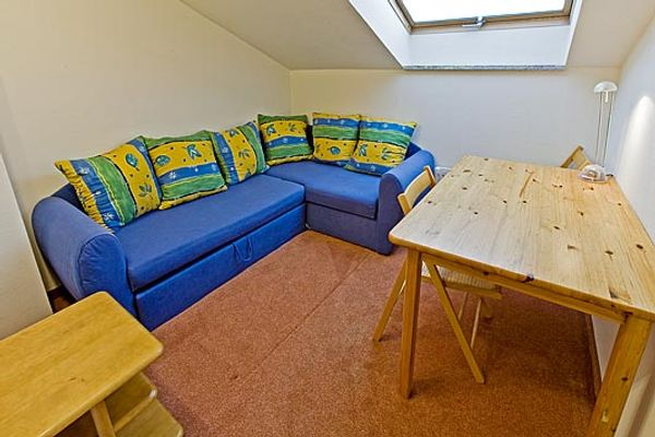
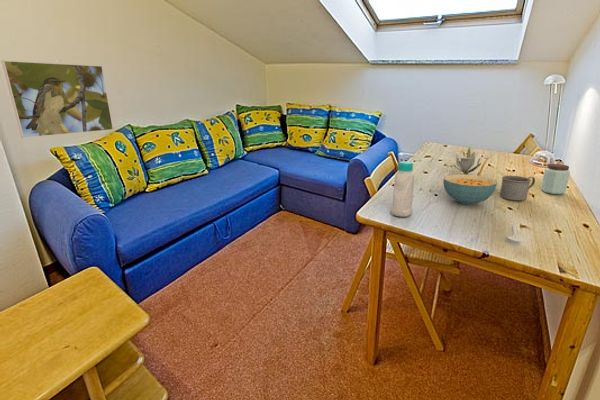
+ flower (467, 162)
+ bottle (403, 188)
+ cereal bowl (468, 191)
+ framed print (64, 99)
+ peanut butter (555, 178)
+ mug (516, 187)
+ stirrer (515, 231)
